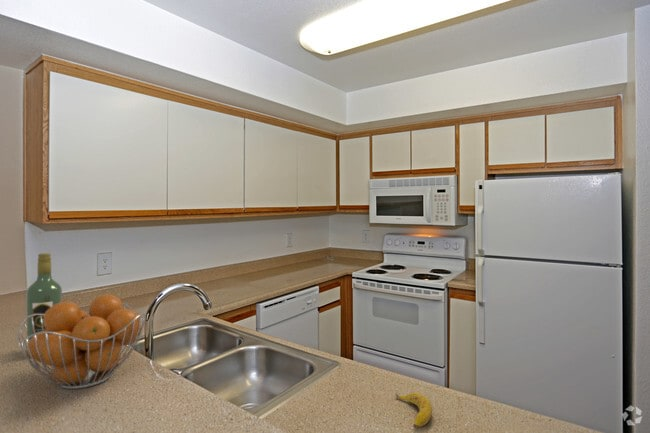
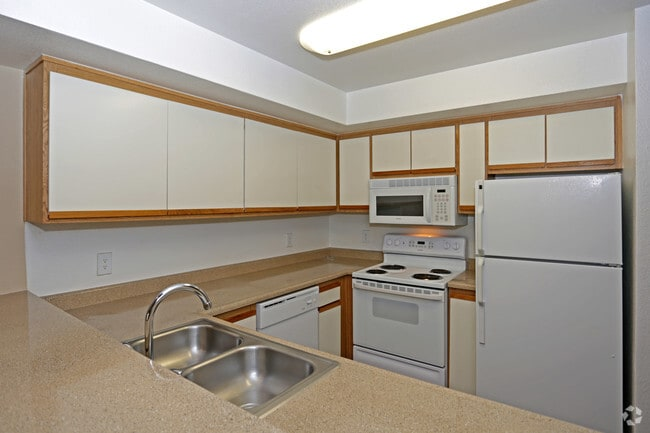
- banana (413, 403)
- wine bottle (44, 302)
- fruit basket (86, 338)
